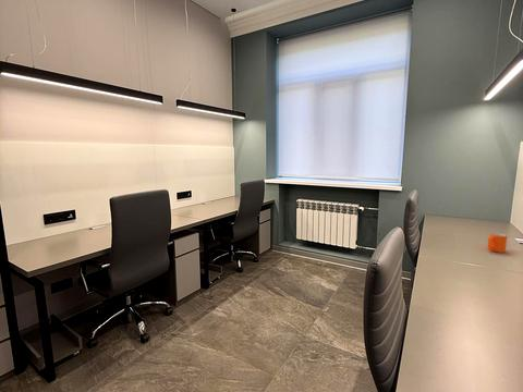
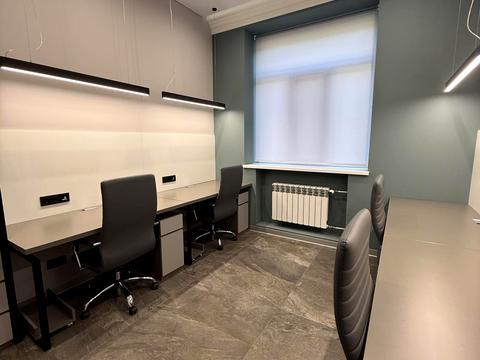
- mug (497, 243)
